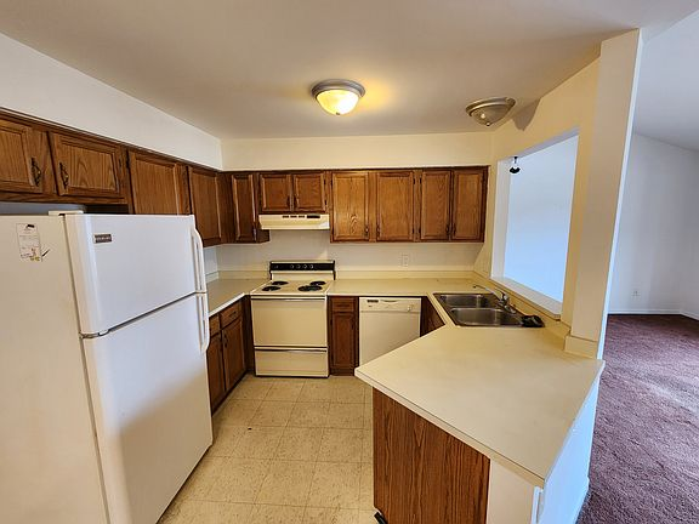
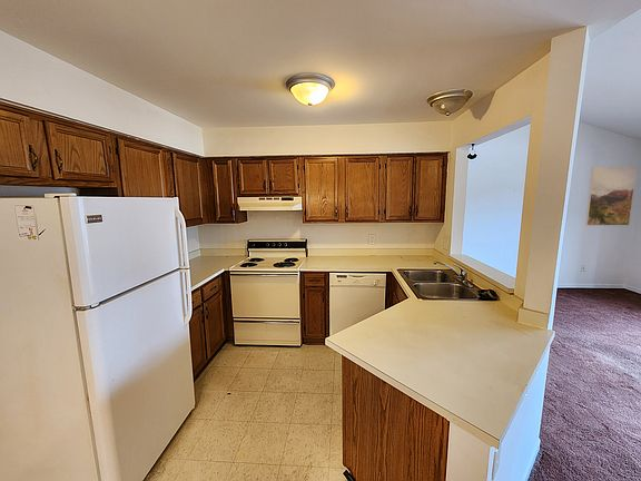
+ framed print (610, 196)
